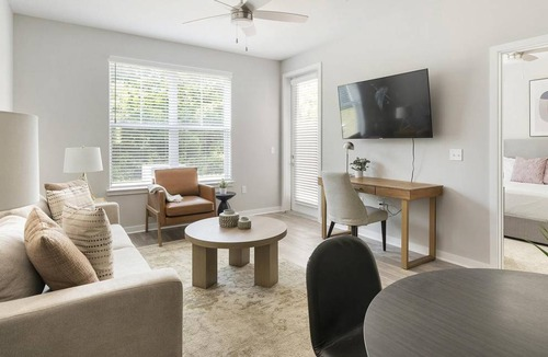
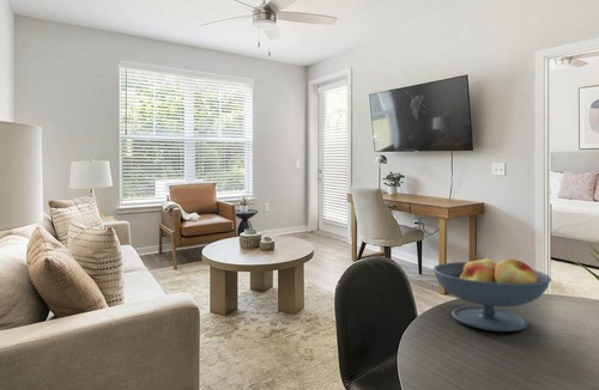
+ fruit bowl (488, 286)
